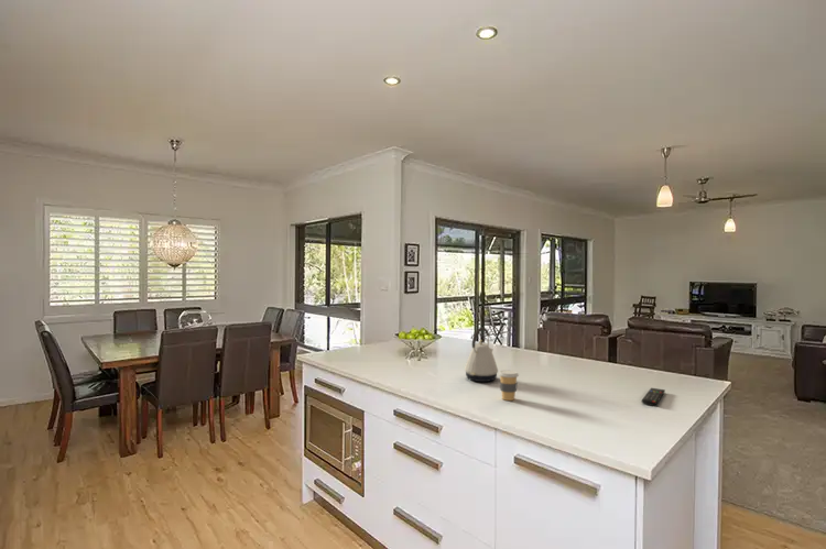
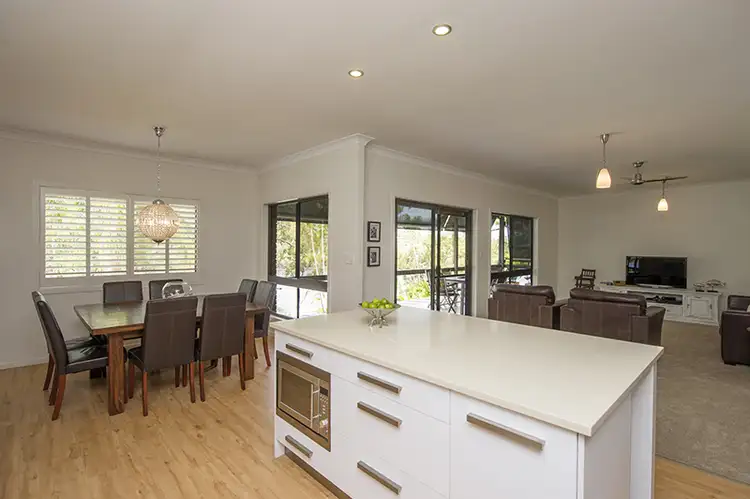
- kettle (481, 352)
- remote control (653, 396)
- coffee cup (508, 385)
